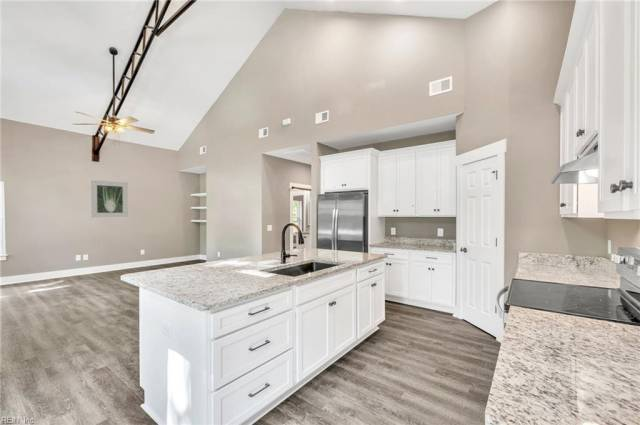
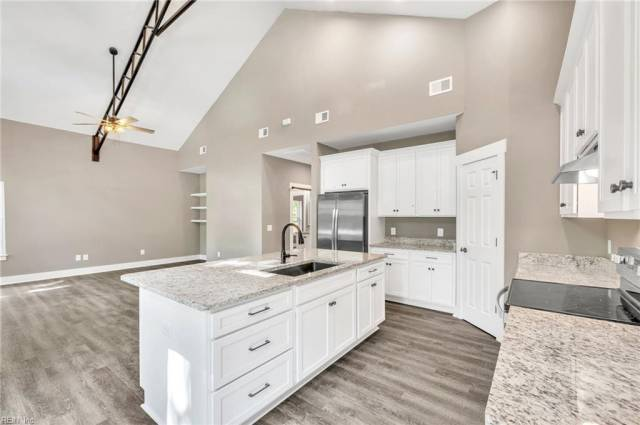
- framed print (110, 199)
